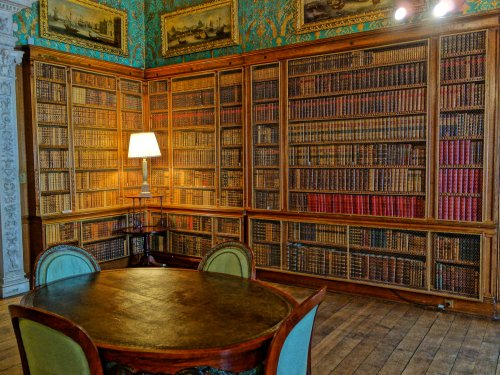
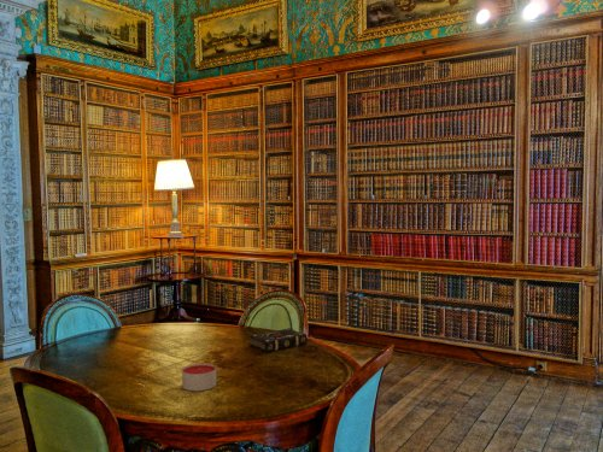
+ candle (199, 376)
+ book (280, 339)
